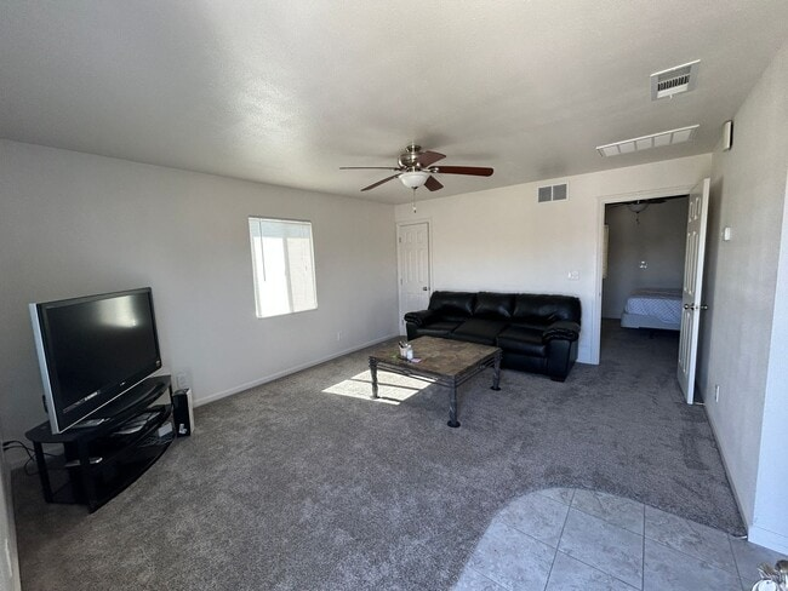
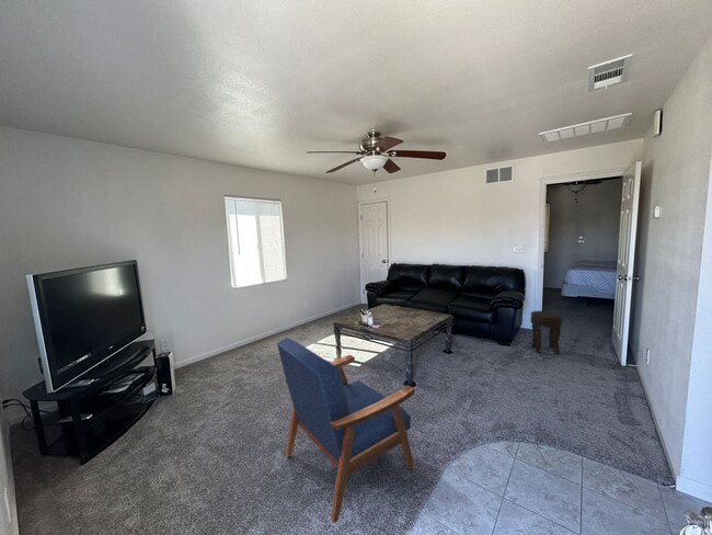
+ side table (549, 333)
+ armchair (344, 402)
